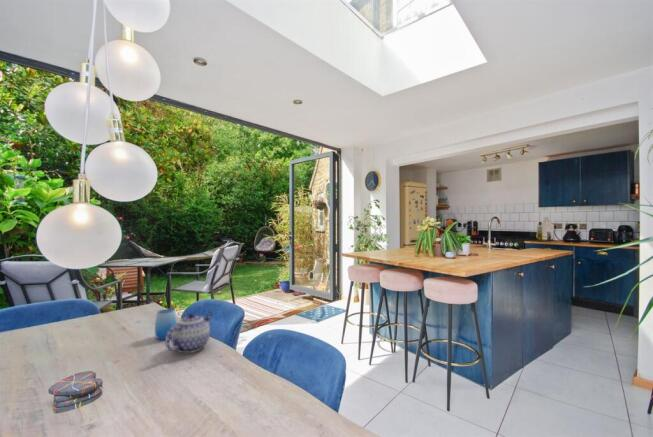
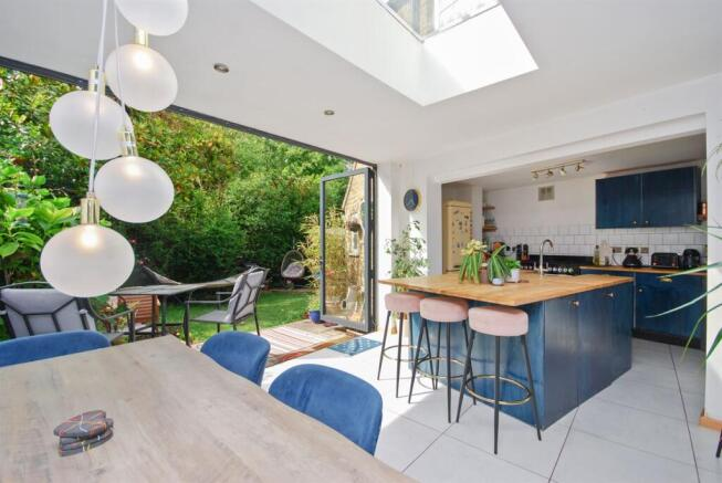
- cup (166, 323)
- teapot (191, 330)
